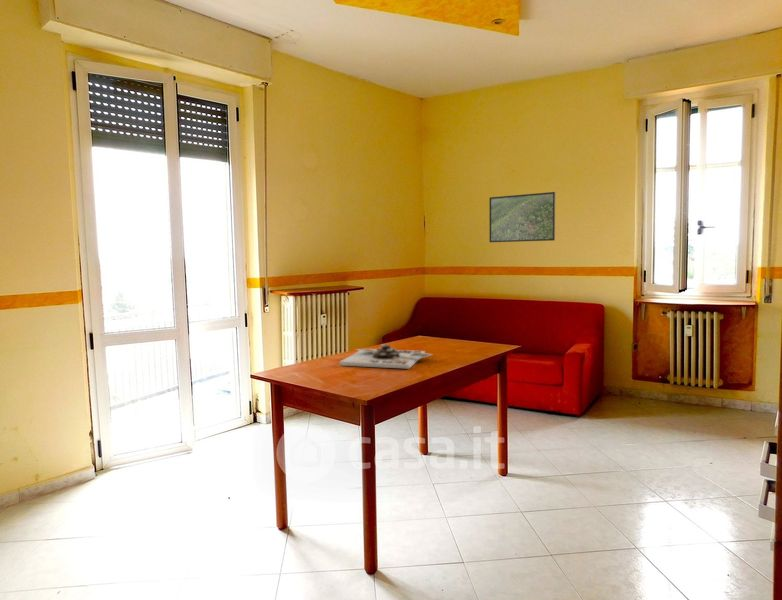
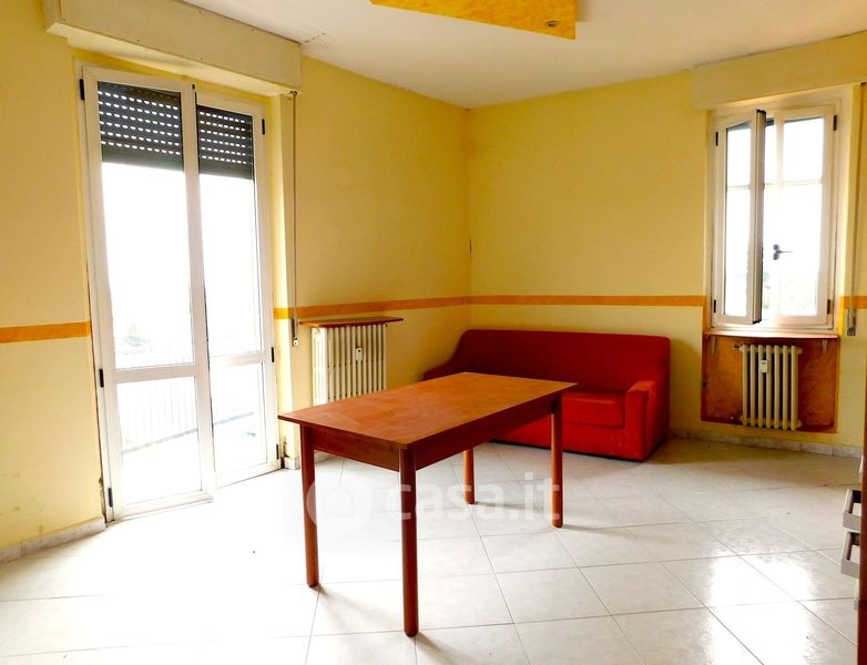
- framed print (521, 218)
- board game (390, 352)
